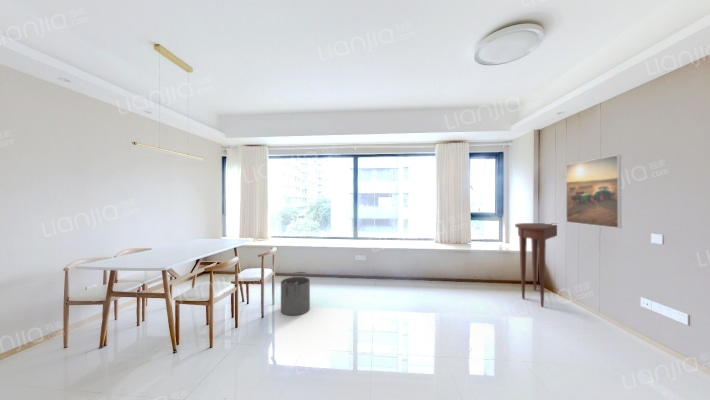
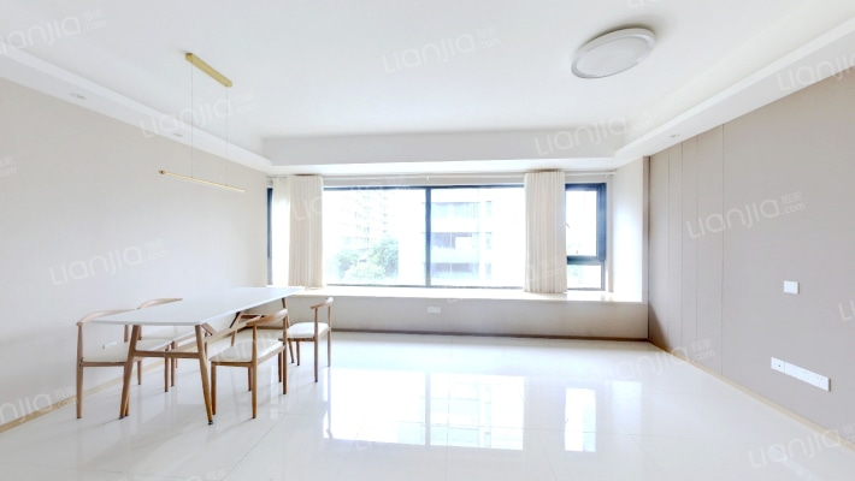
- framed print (590, 192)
- bucket (295, 293)
- console table (544, 261)
